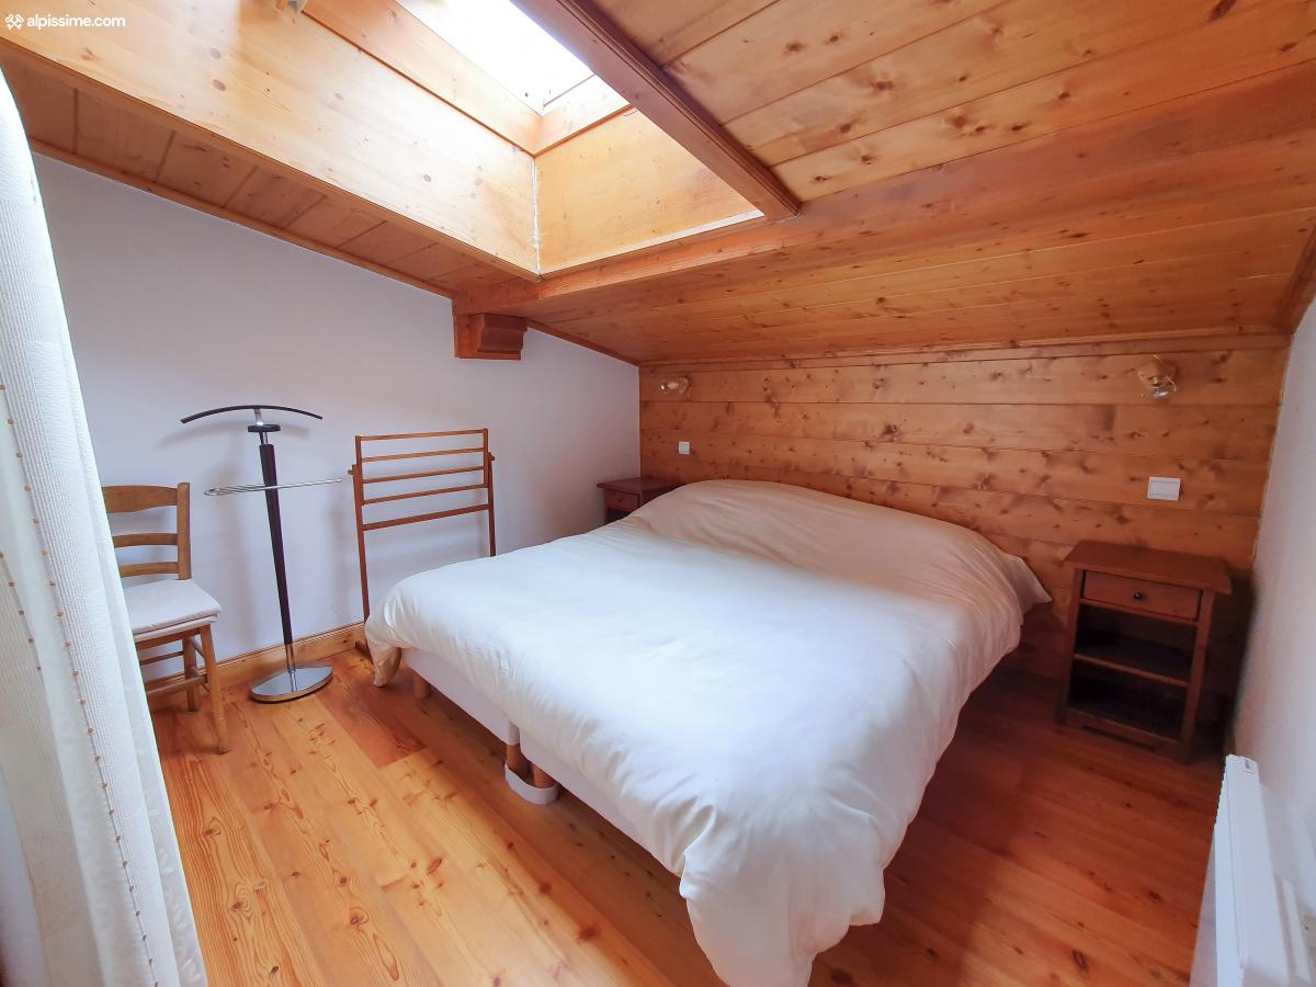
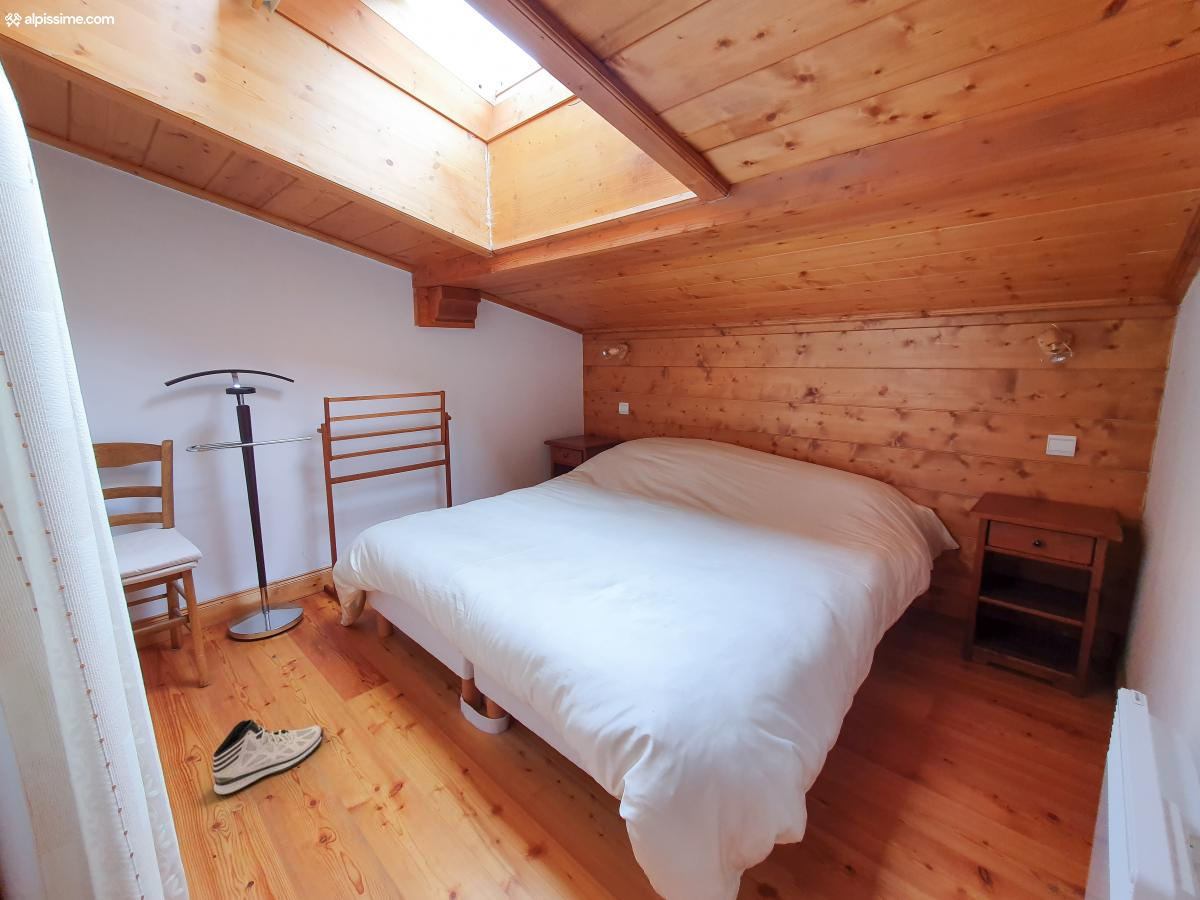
+ sneaker (270, 741)
